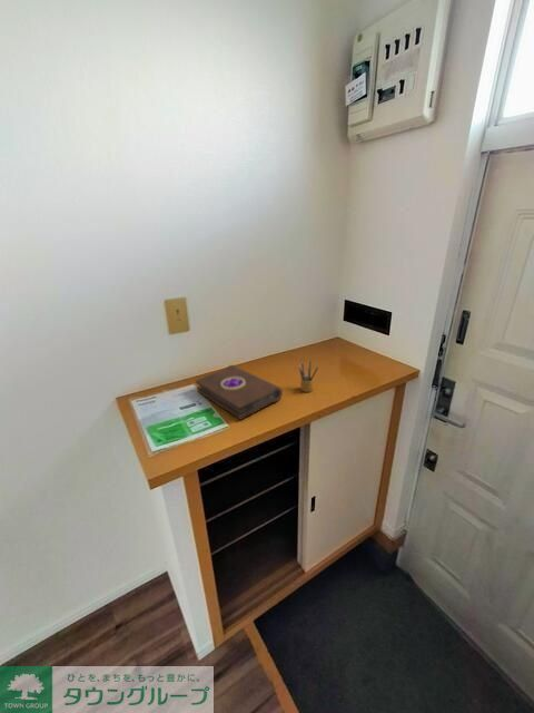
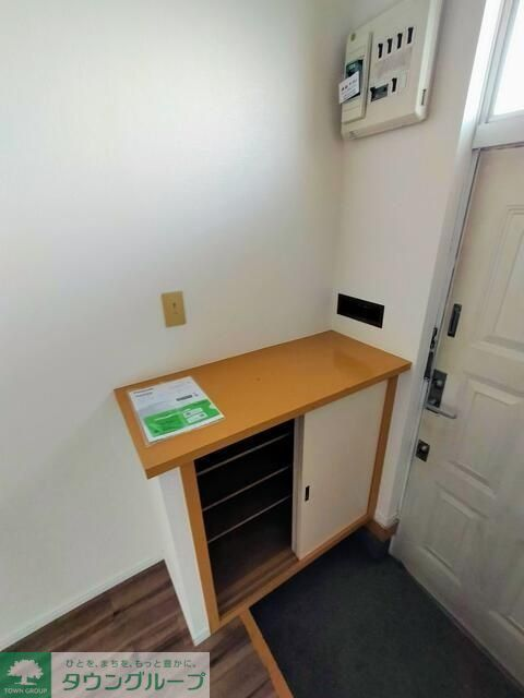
- pencil box (307, 377)
- book (237, 387)
